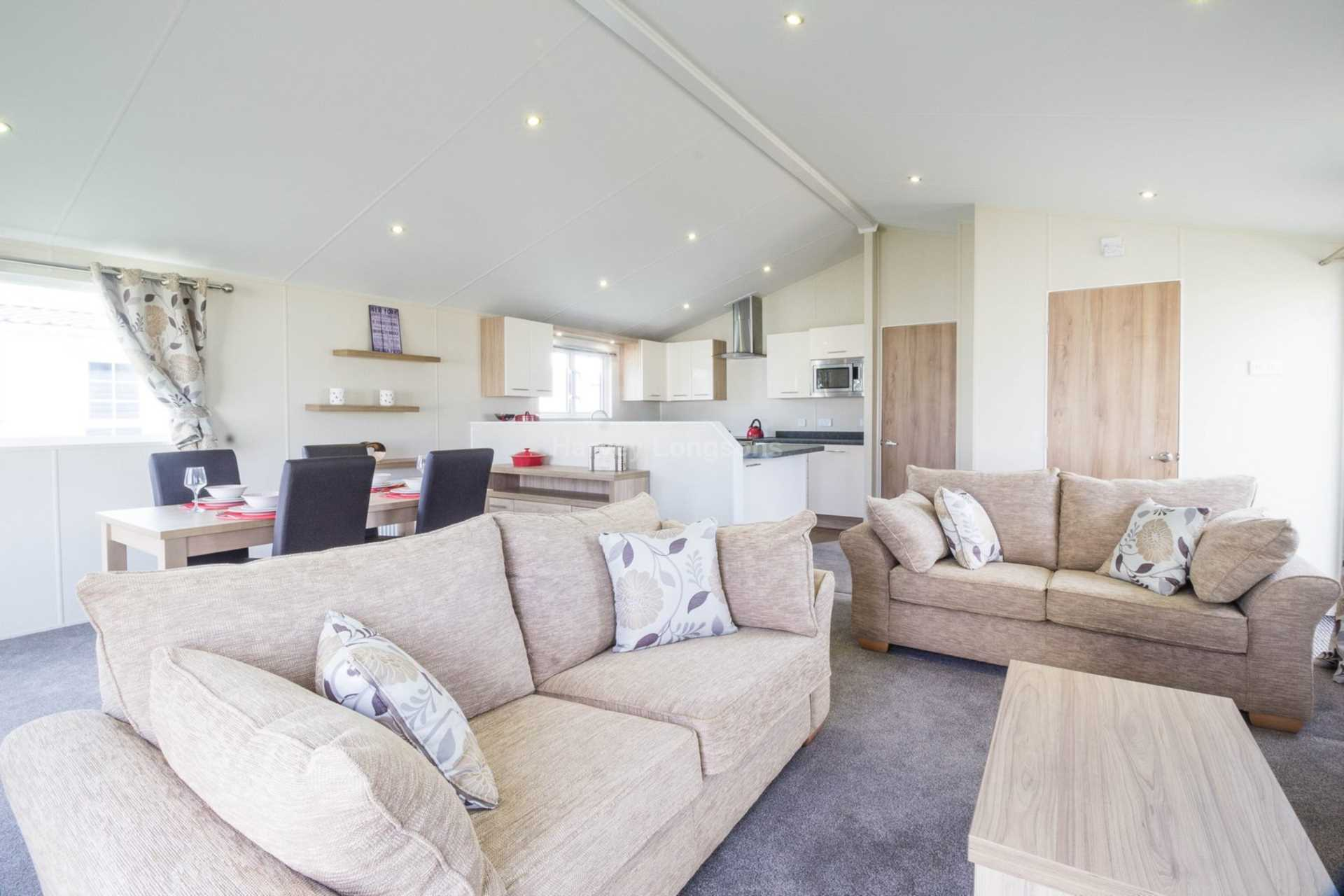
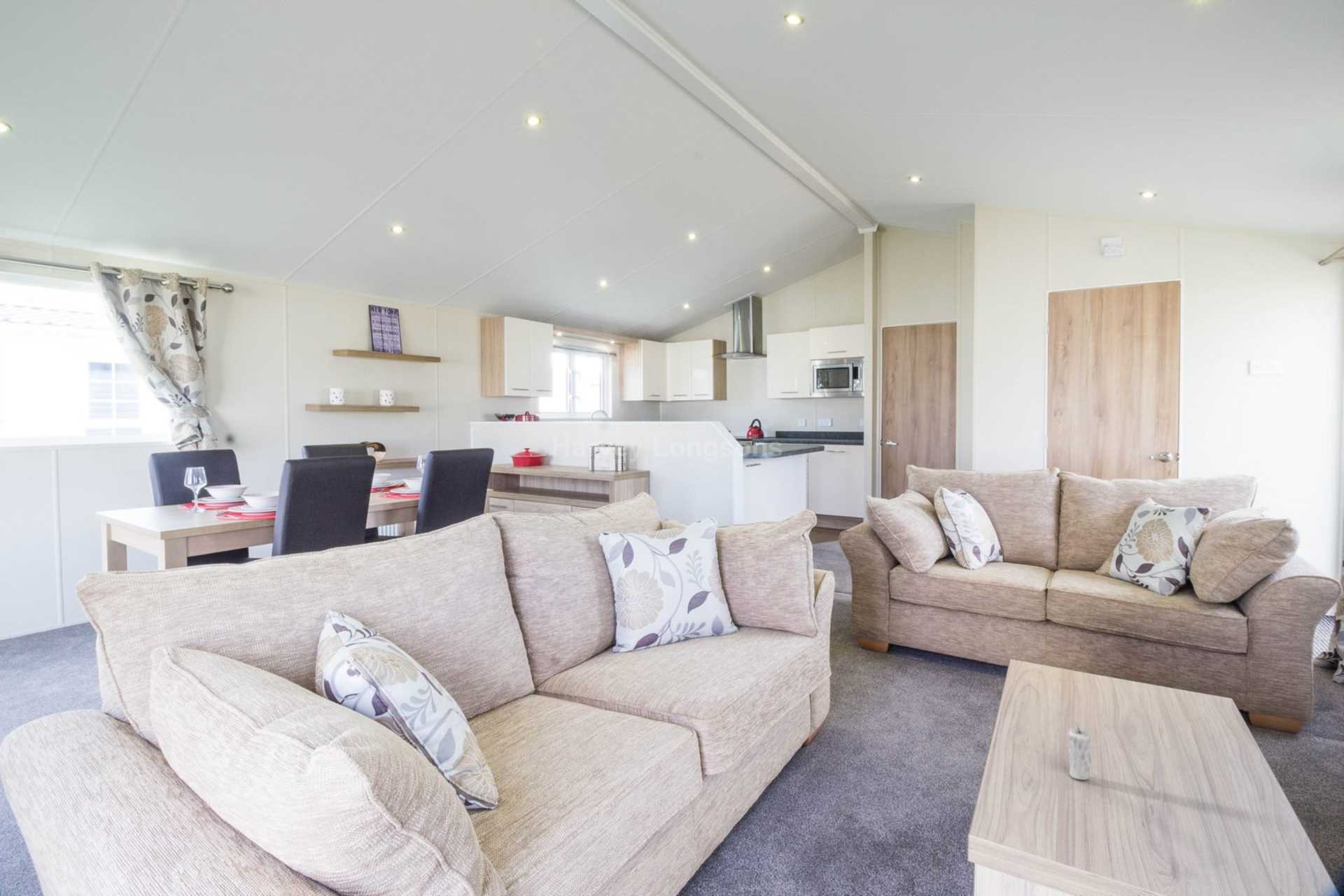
+ candle (1079, 749)
